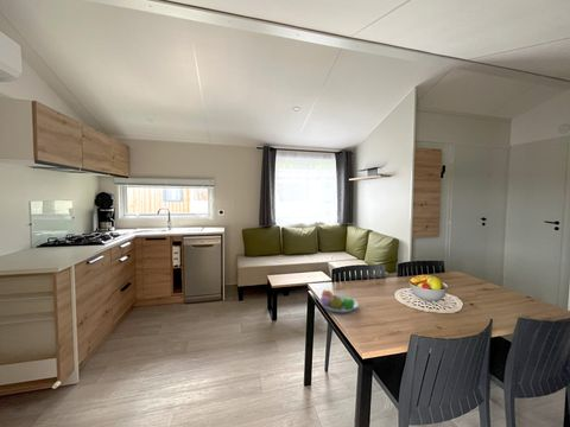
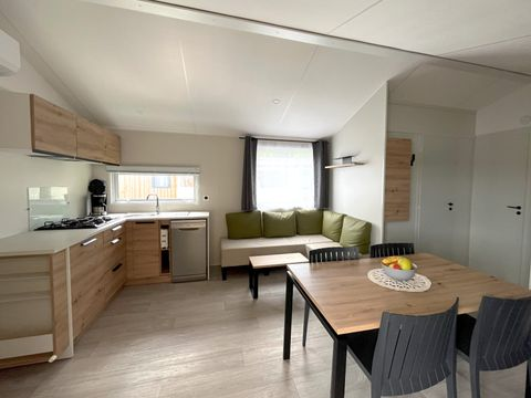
- fruit bowl (338, 299)
